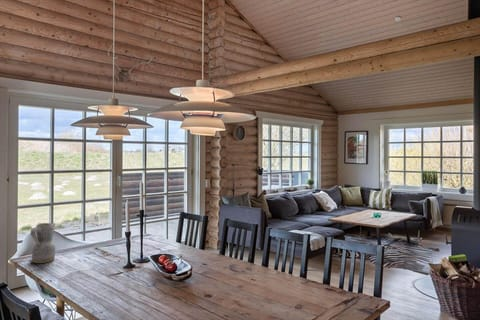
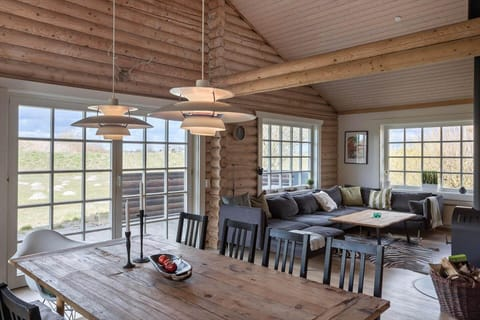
- ceramic pitcher (41, 242)
